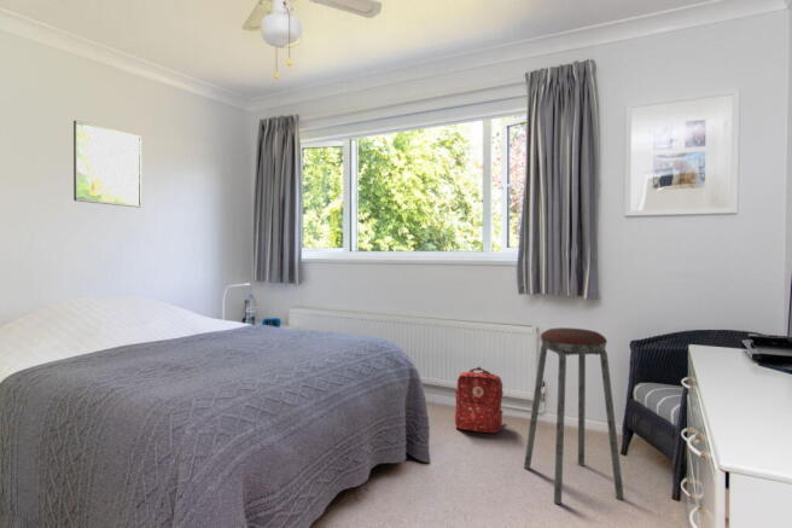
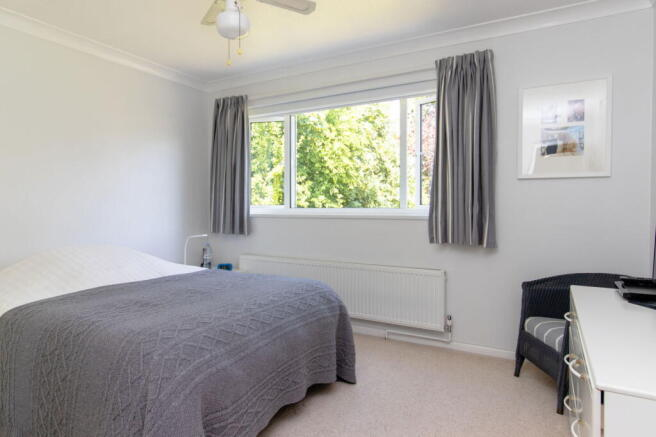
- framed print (109, 166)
- backpack (477, 395)
- music stool (578, 406)
